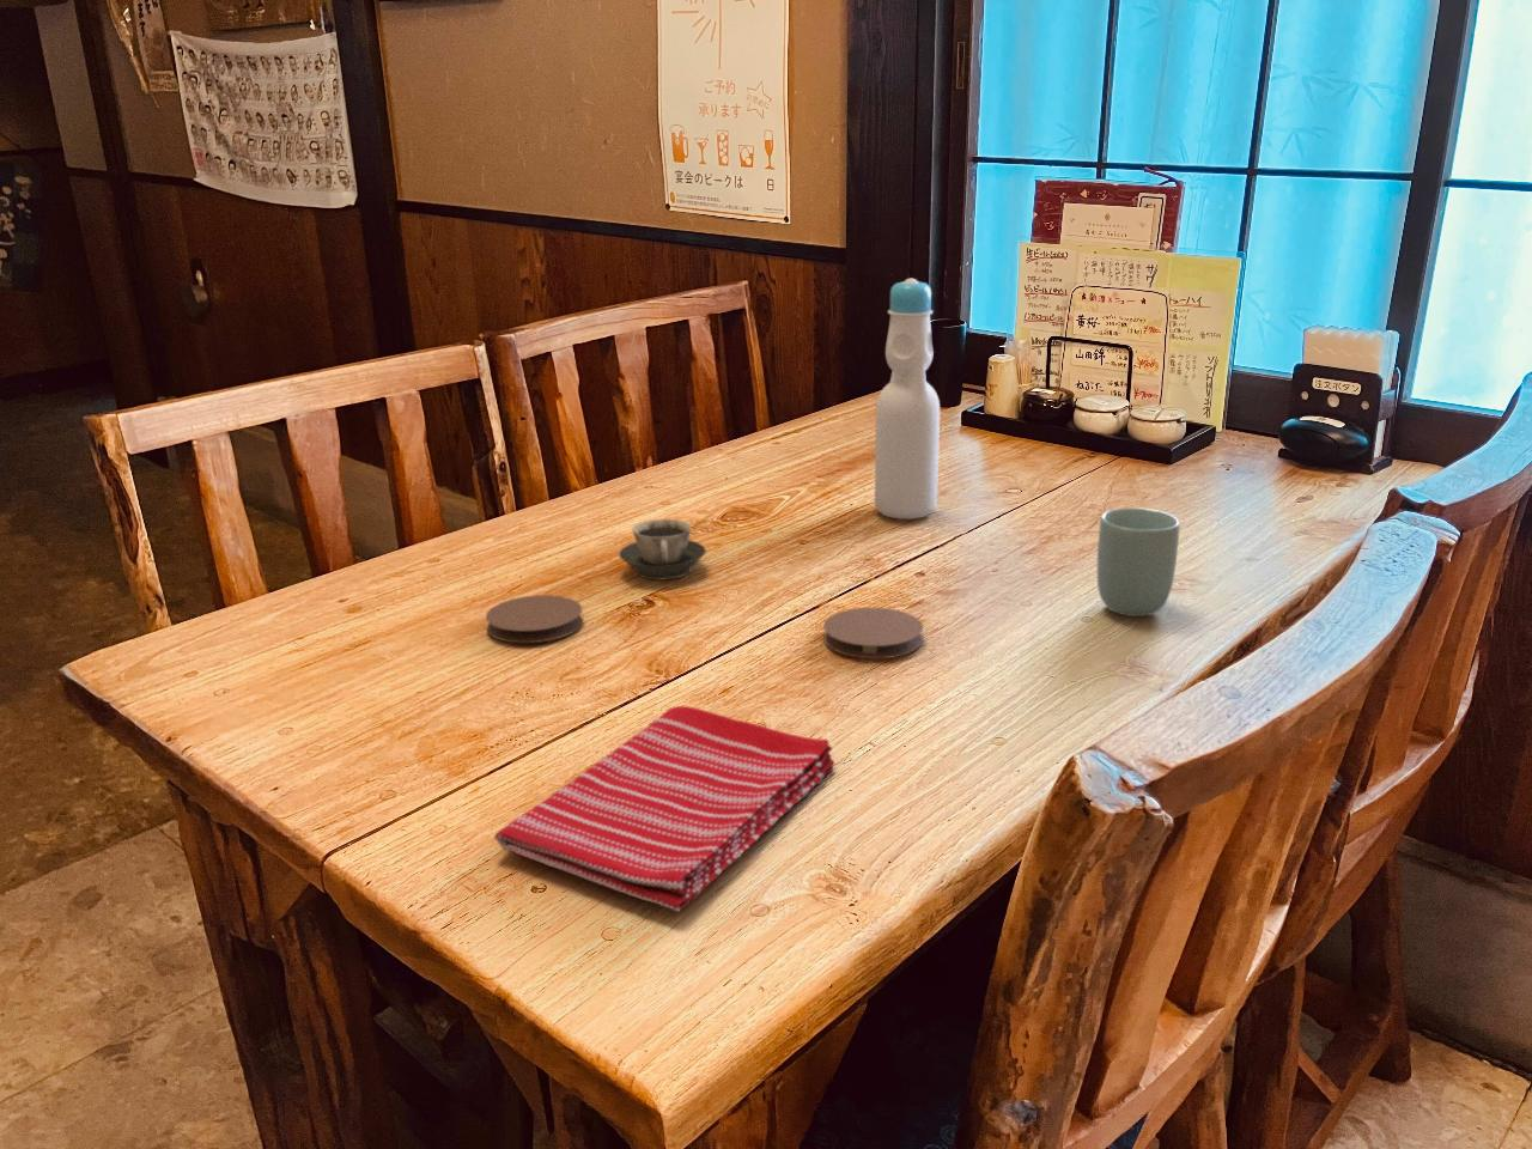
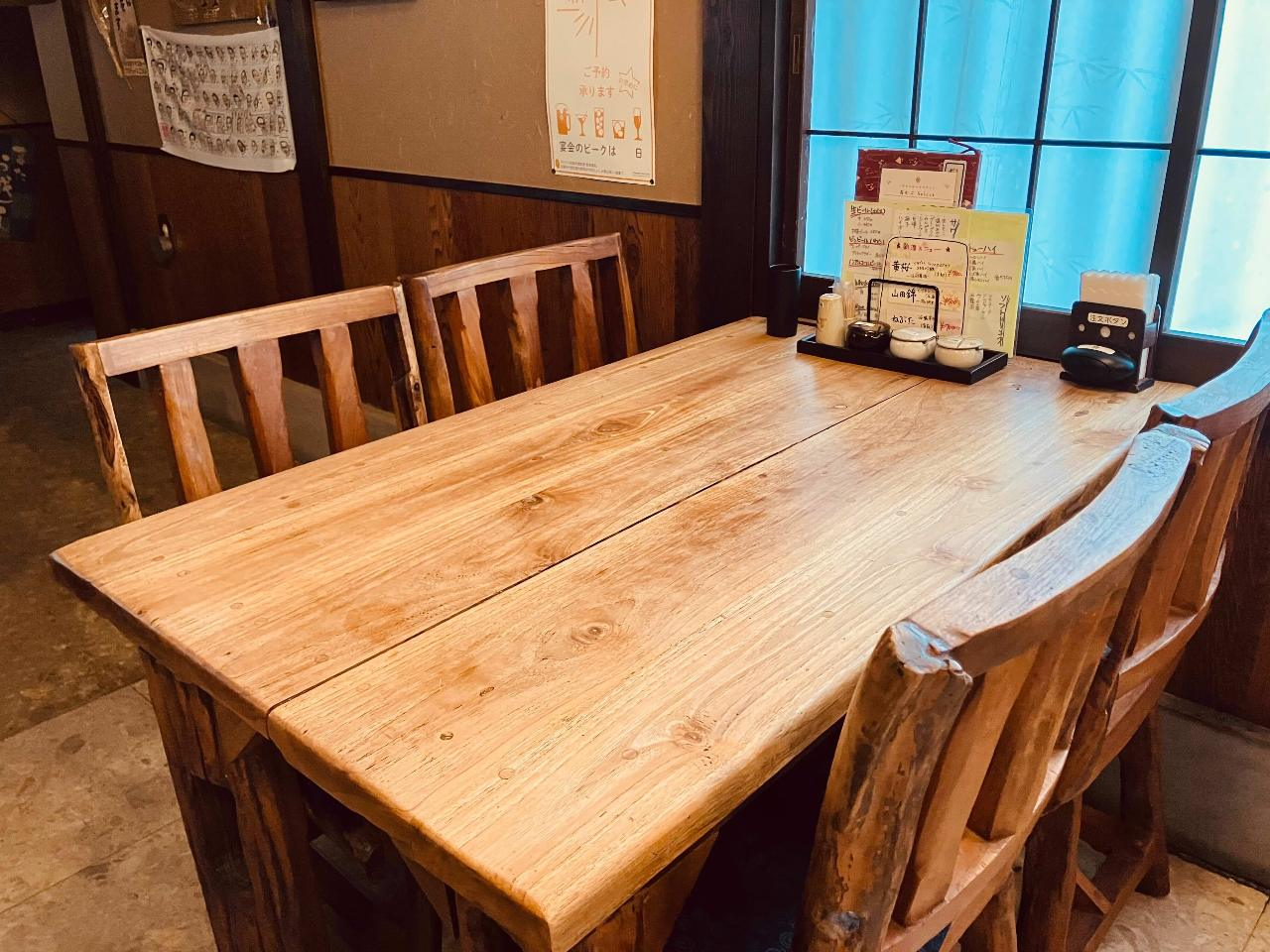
- bottle (907, 398)
- cup (1135, 564)
- dish towel (676, 791)
- coaster (872, 632)
- cup (662, 549)
- coaster (534, 618)
